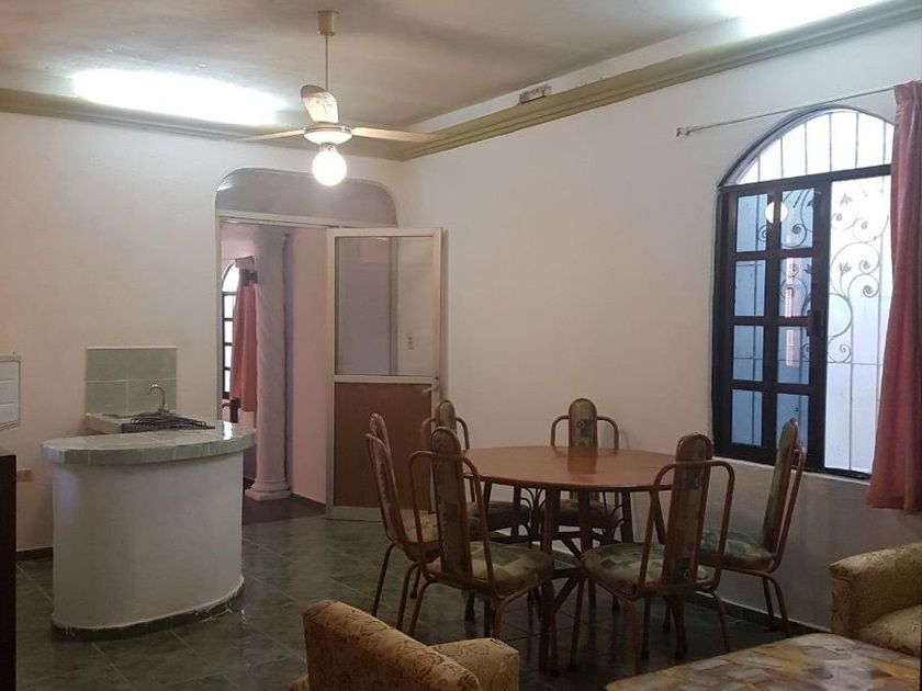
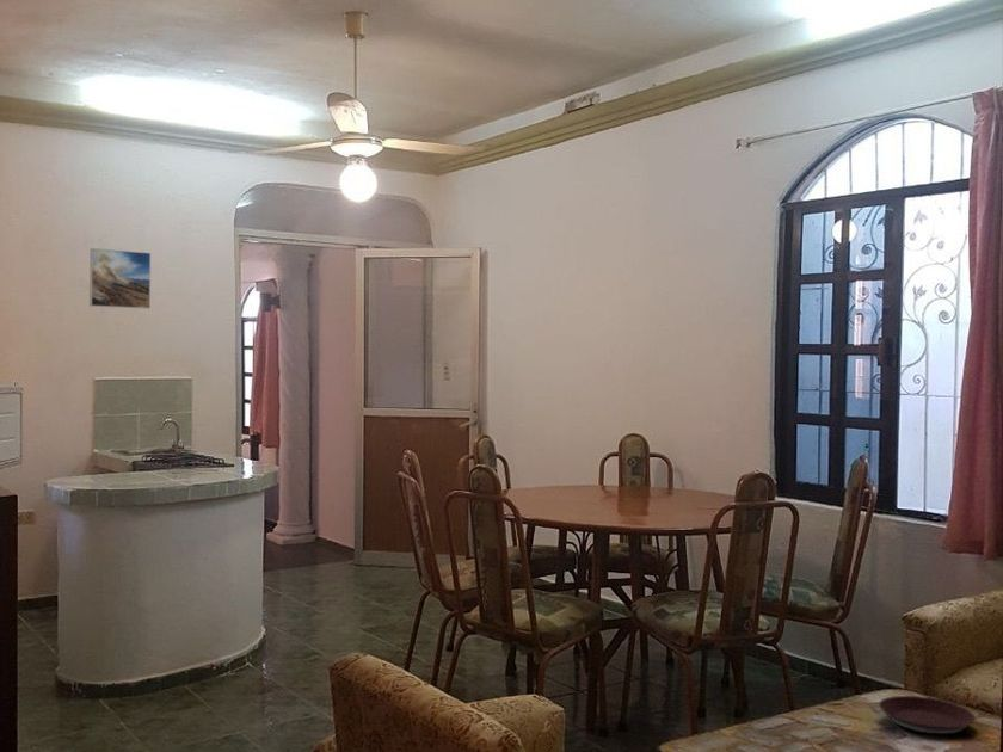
+ plate (925, 716)
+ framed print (121, 278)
